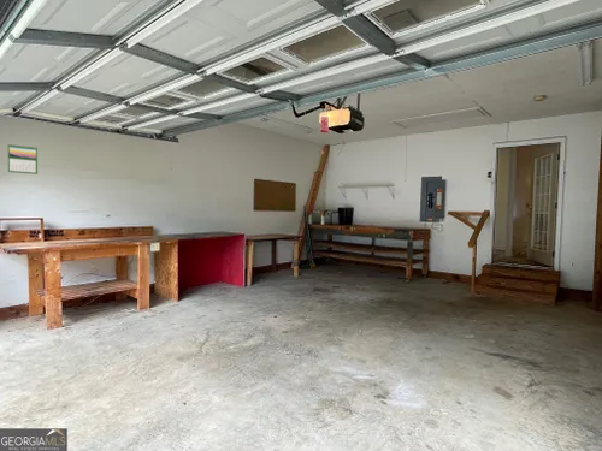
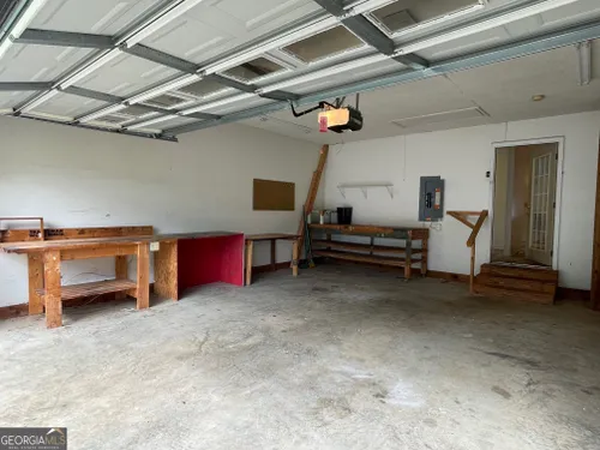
- calendar (23, 159)
